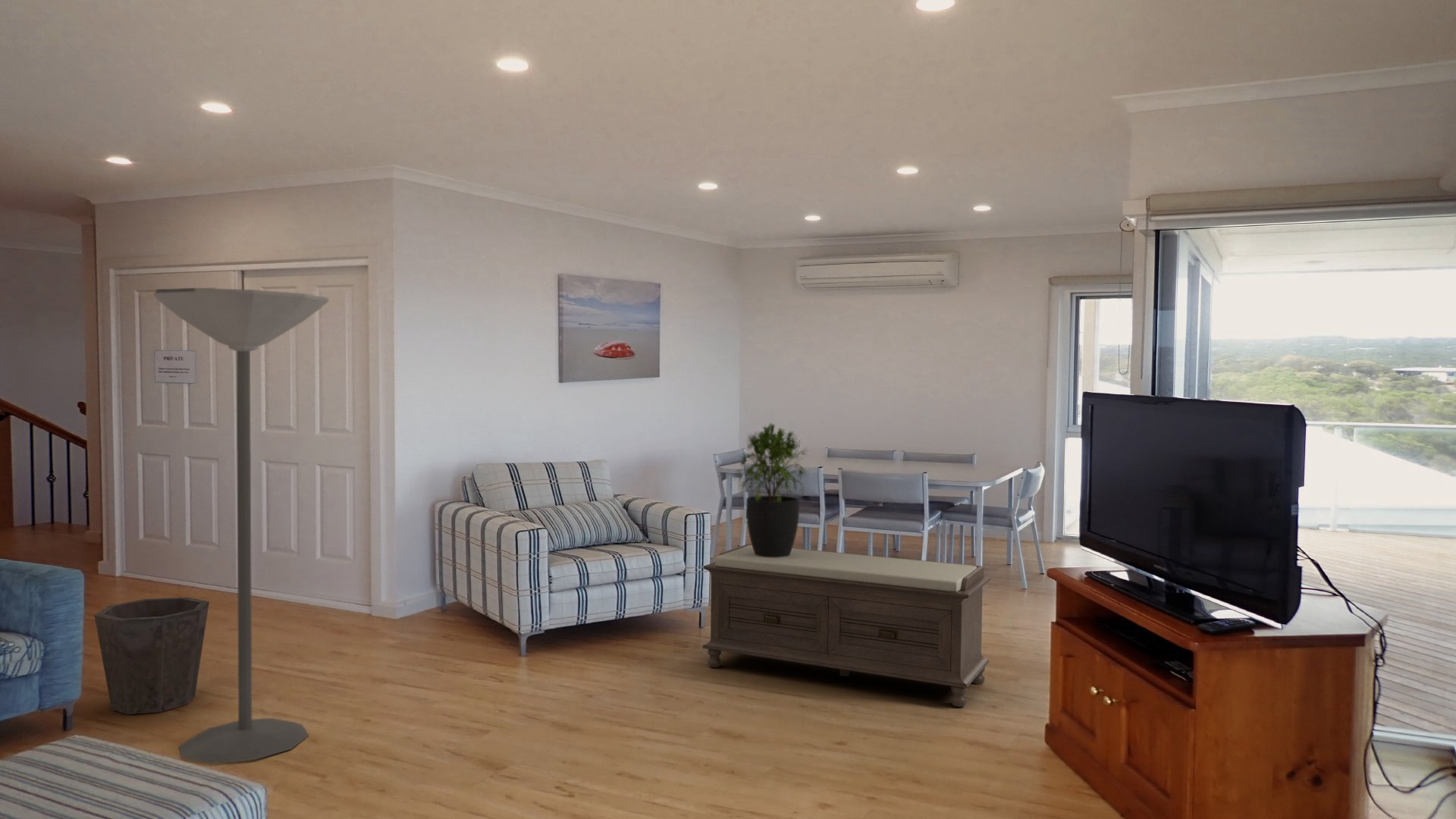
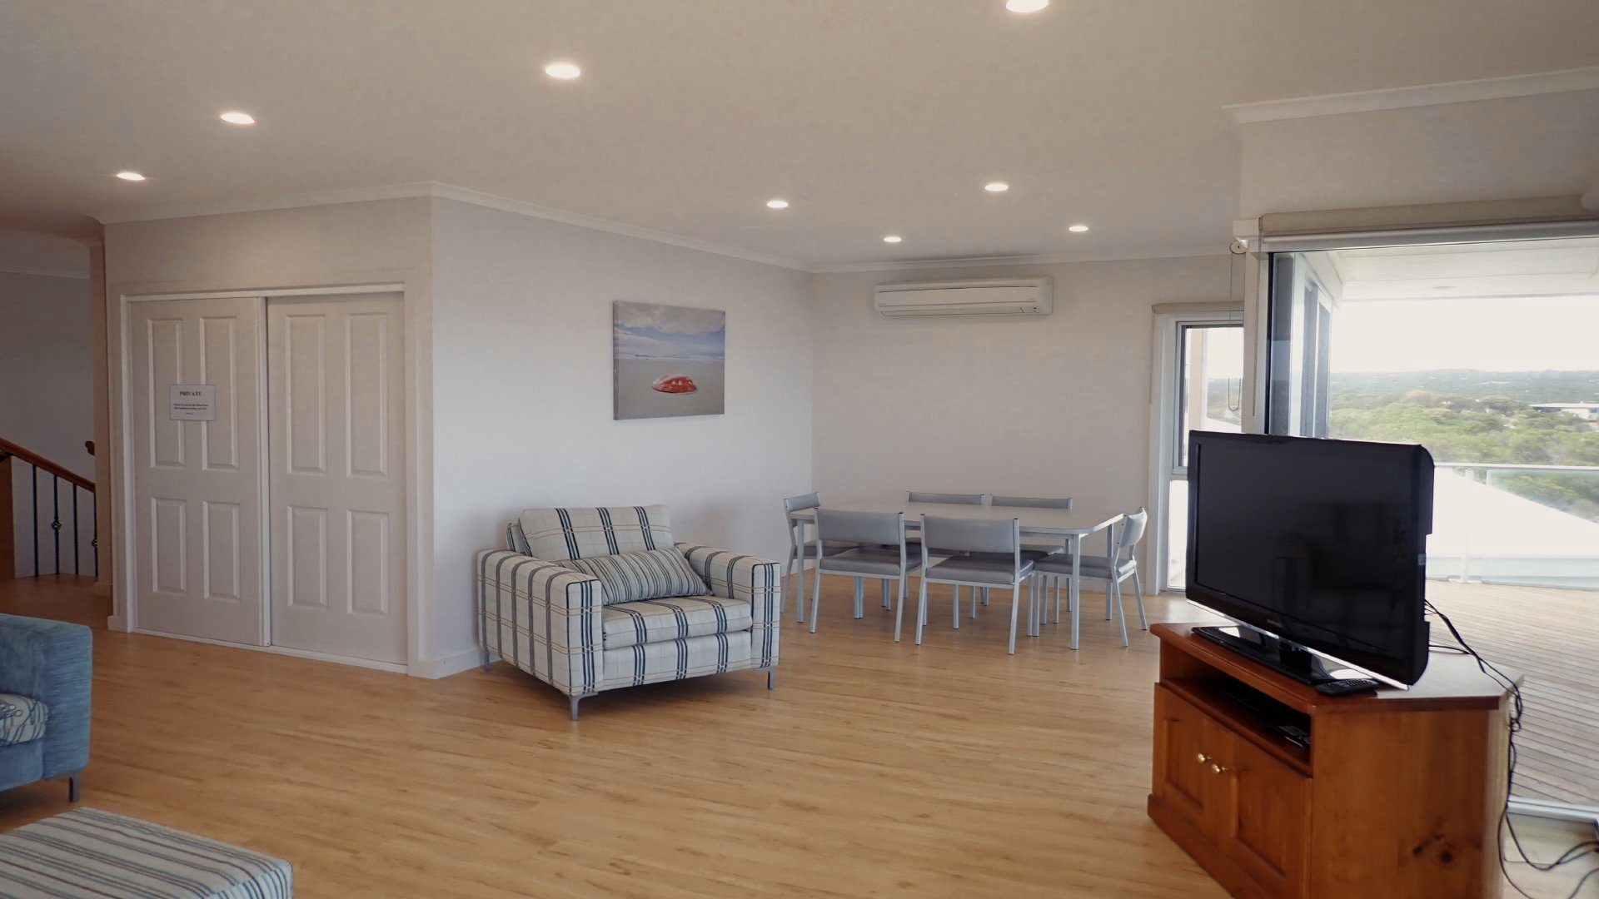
- floor lamp (243, 519)
- potted plant (770, 487)
- bench (843, 617)
- waste bin (153, 655)
